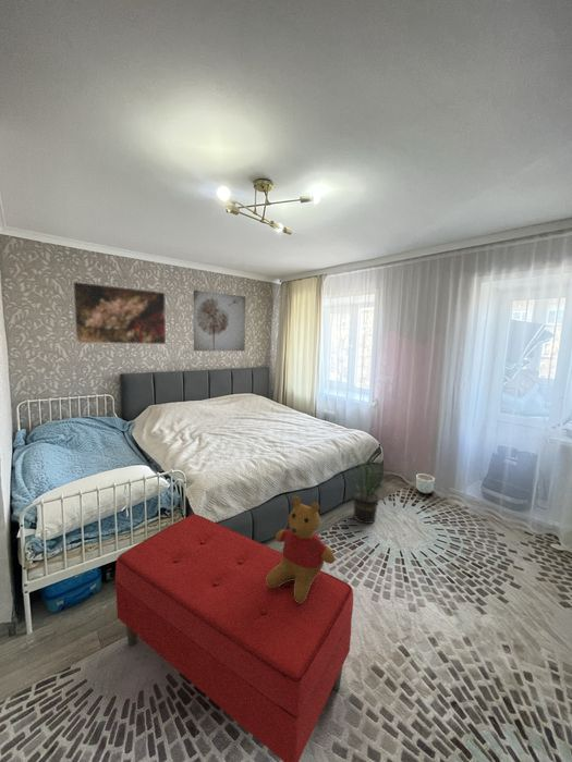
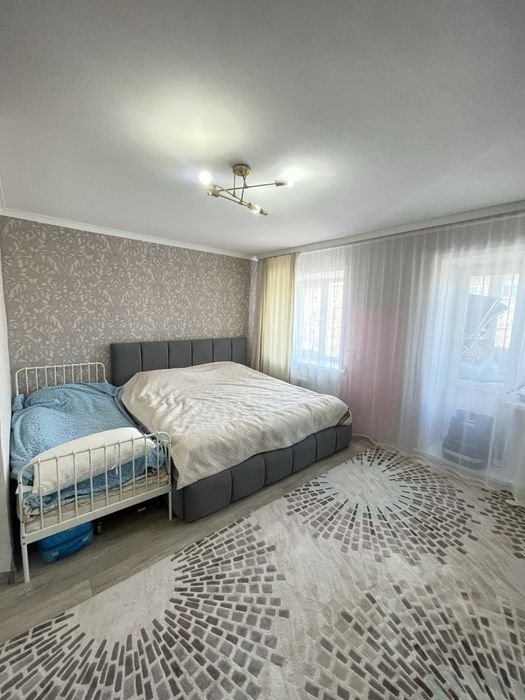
- teddy bear (297, 542)
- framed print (123, 316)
- potted plant (364, 483)
- bench (228, 616)
- wall art (220, 322)
- planter (424, 483)
